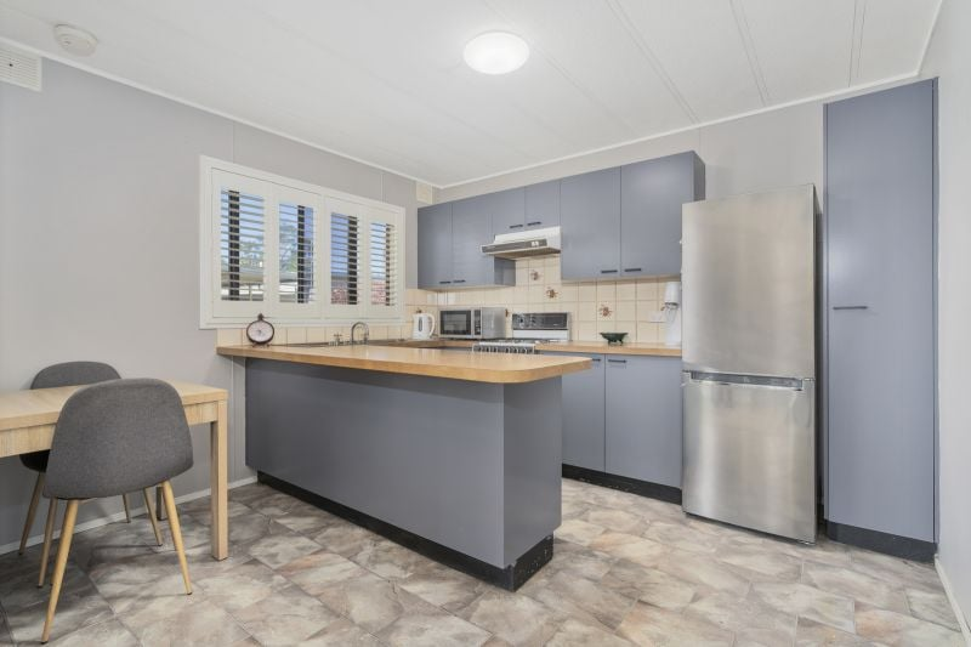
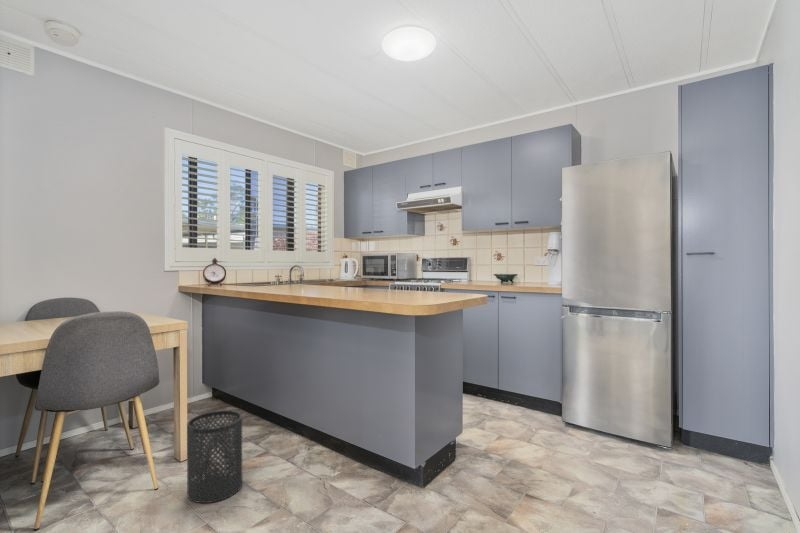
+ trash can (215, 453)
